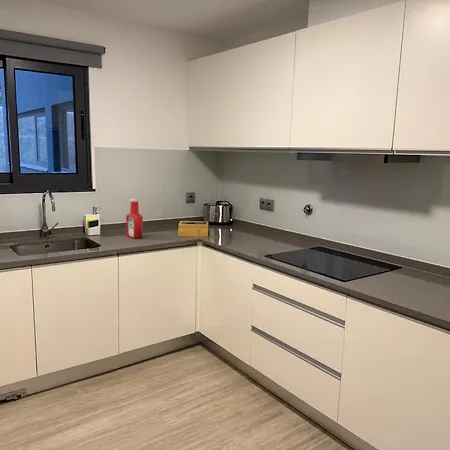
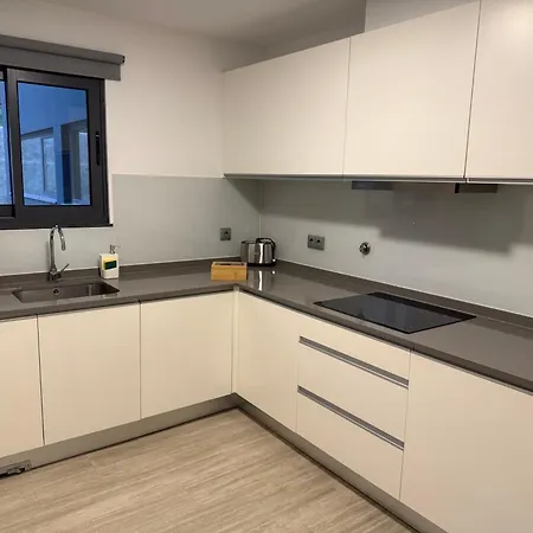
- soap bottle (134, 217)
